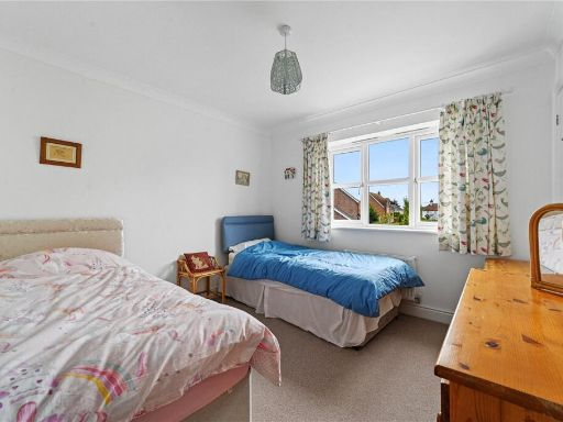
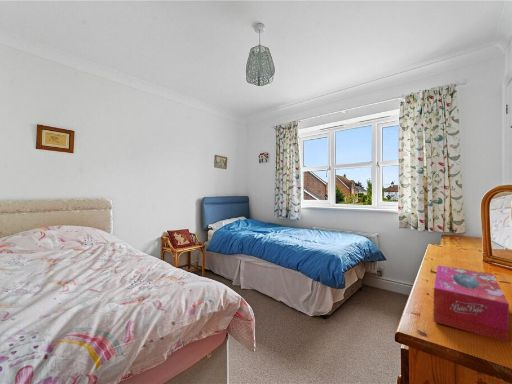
+ tissue box (465, 295)
